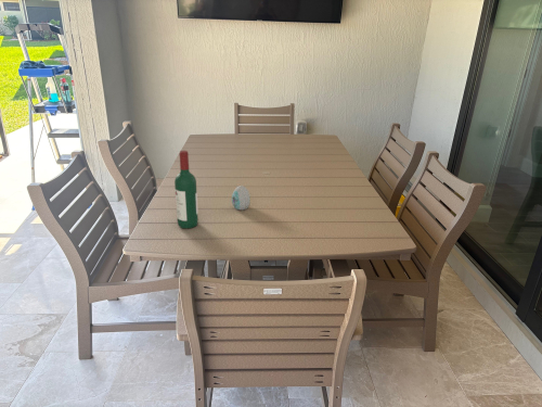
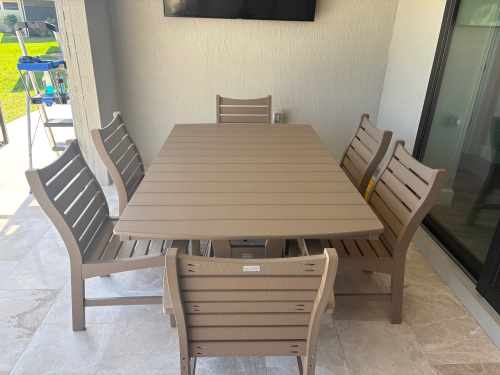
- wine bottle (185, 189)
- decorative egg (241, 196)
